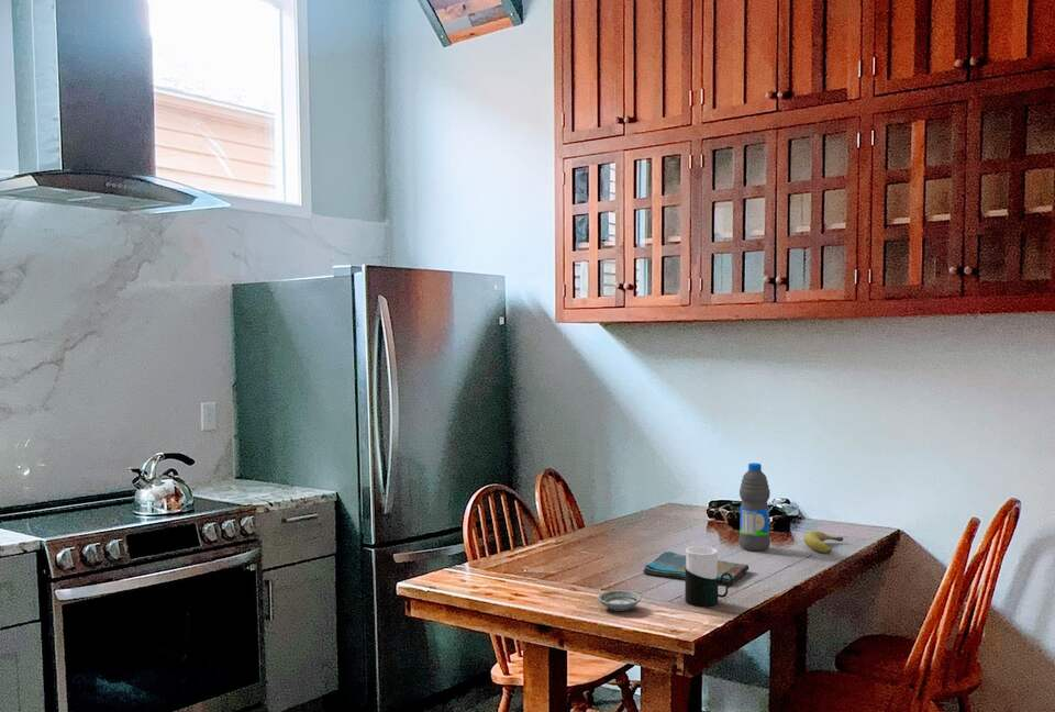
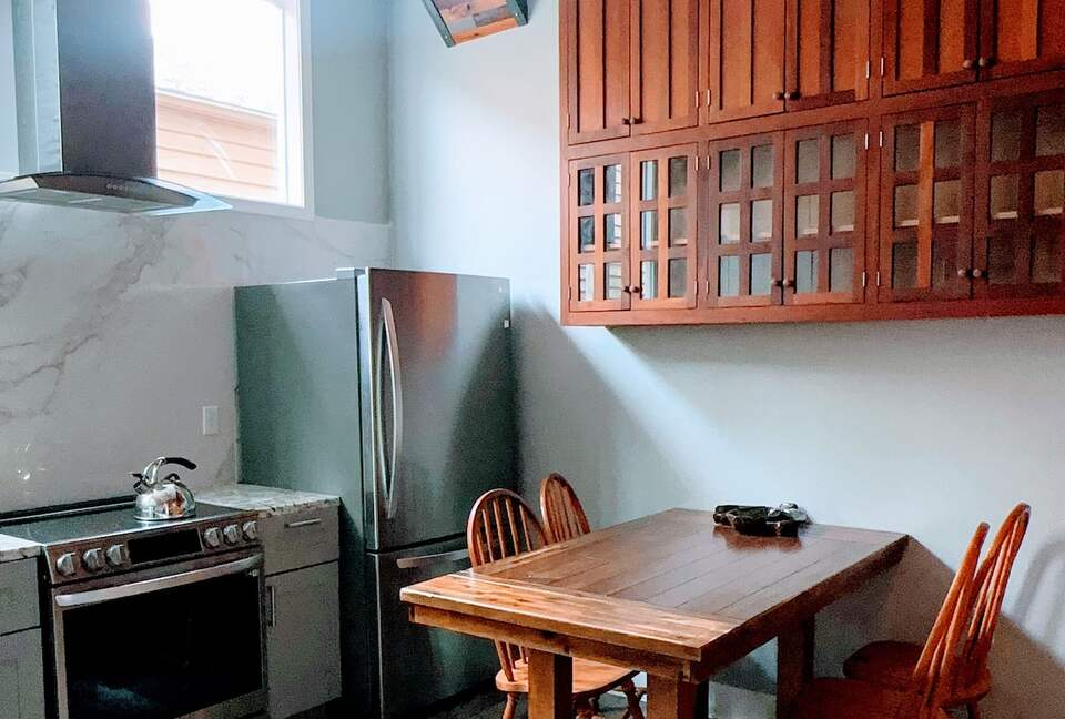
- cup (708, 576)
- dish towel (685, 566)
- saucer (619, 601)
- fruit (821, 539)
- water bottle (754, 505)
